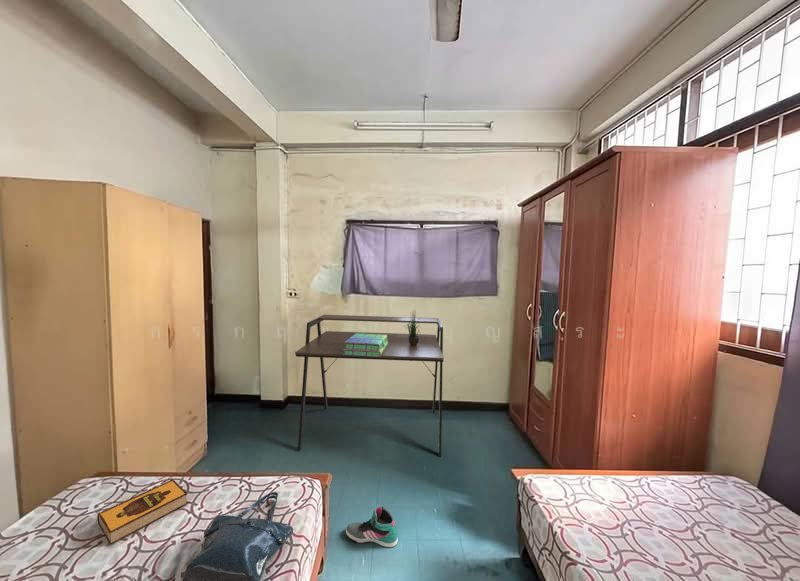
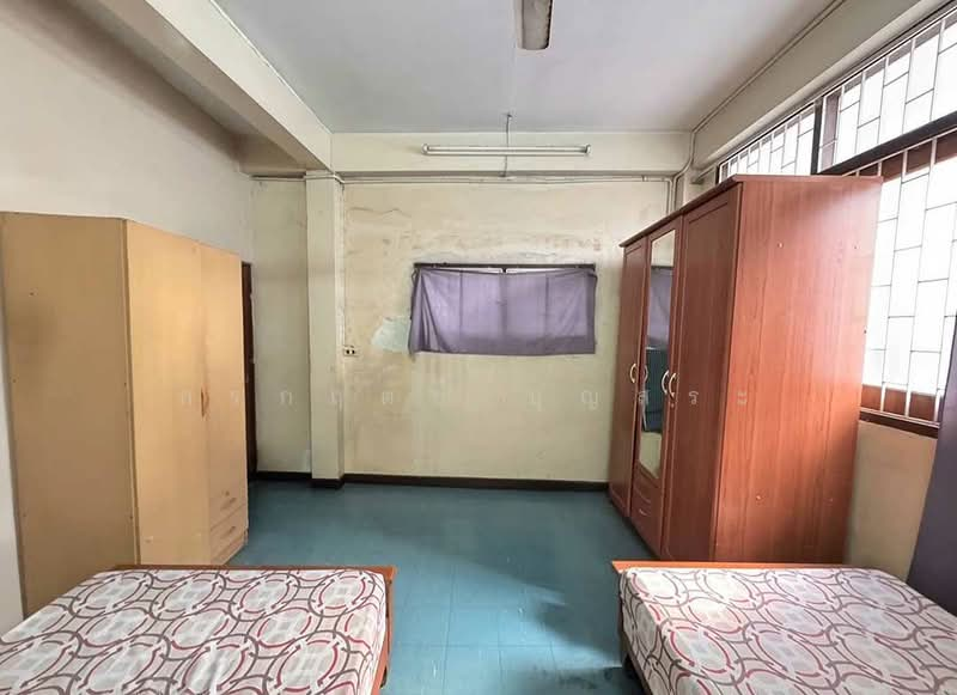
- hardback book (144, 507)
- sneaker (371, 523)
- desk (378, 359)
- tote bag (249, 526)
- stack of books (367, 343)
- potted plant (412, 324)
